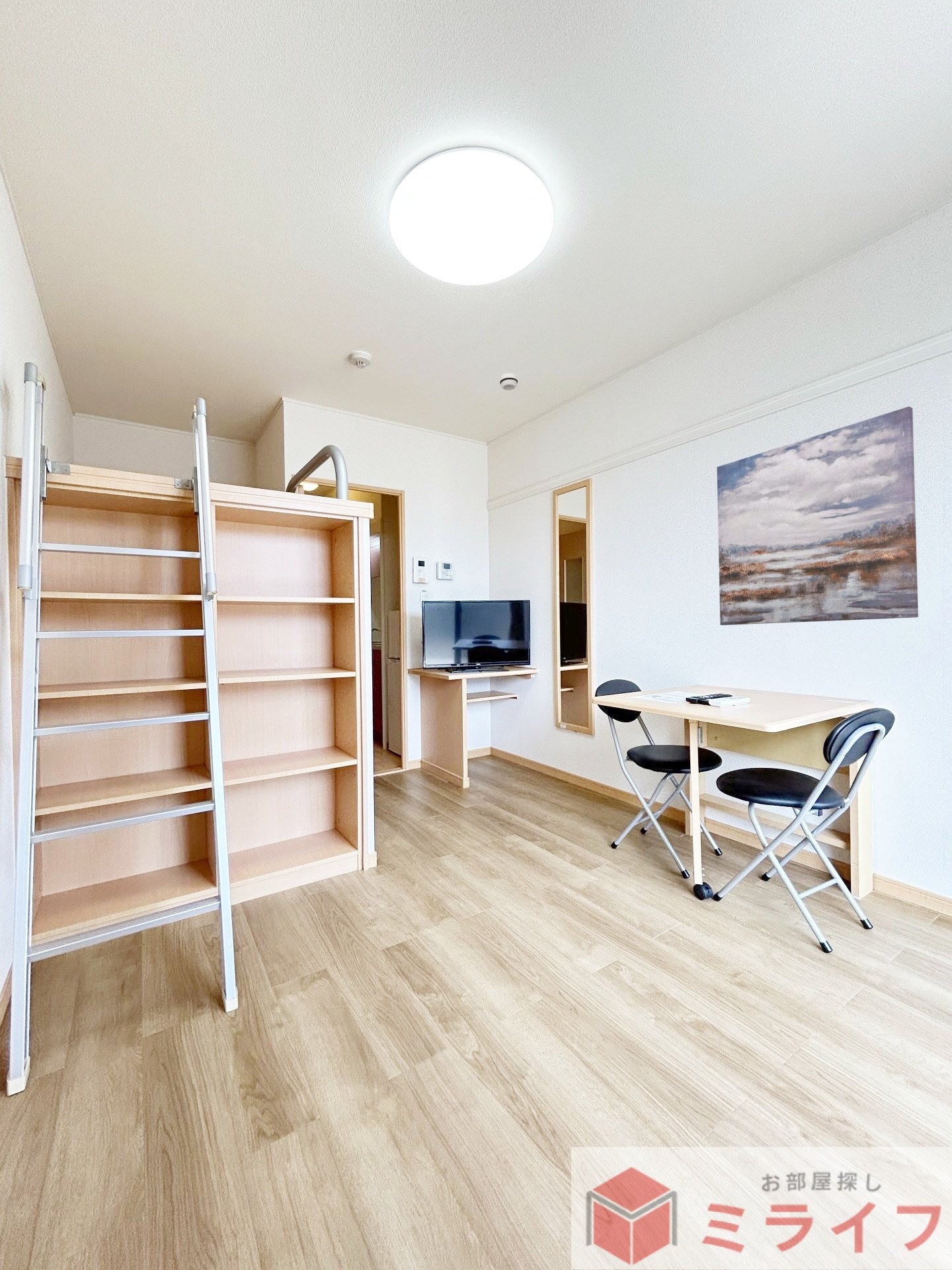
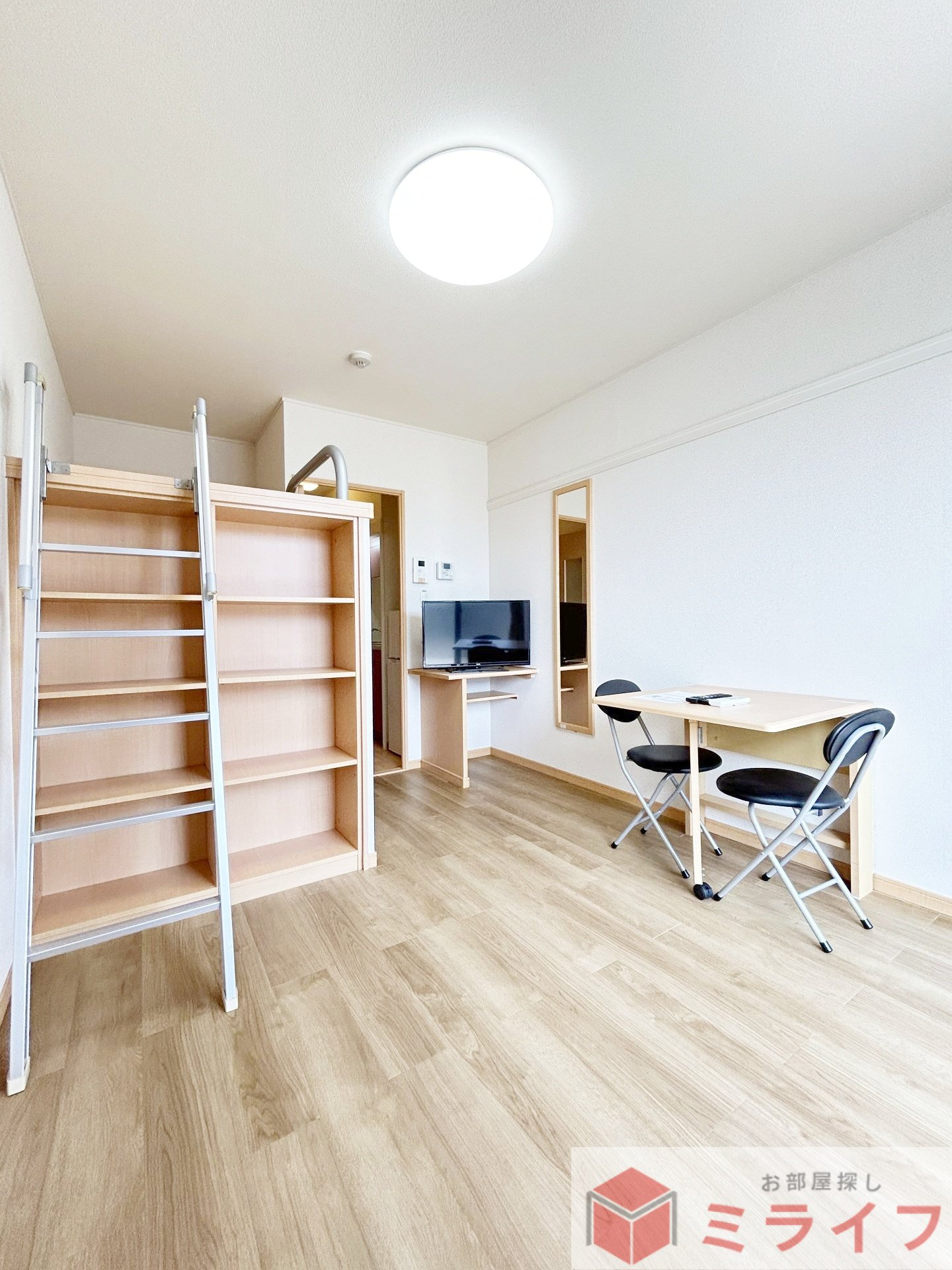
- wall art (803, 531)
- smoke detector (508, 382)
